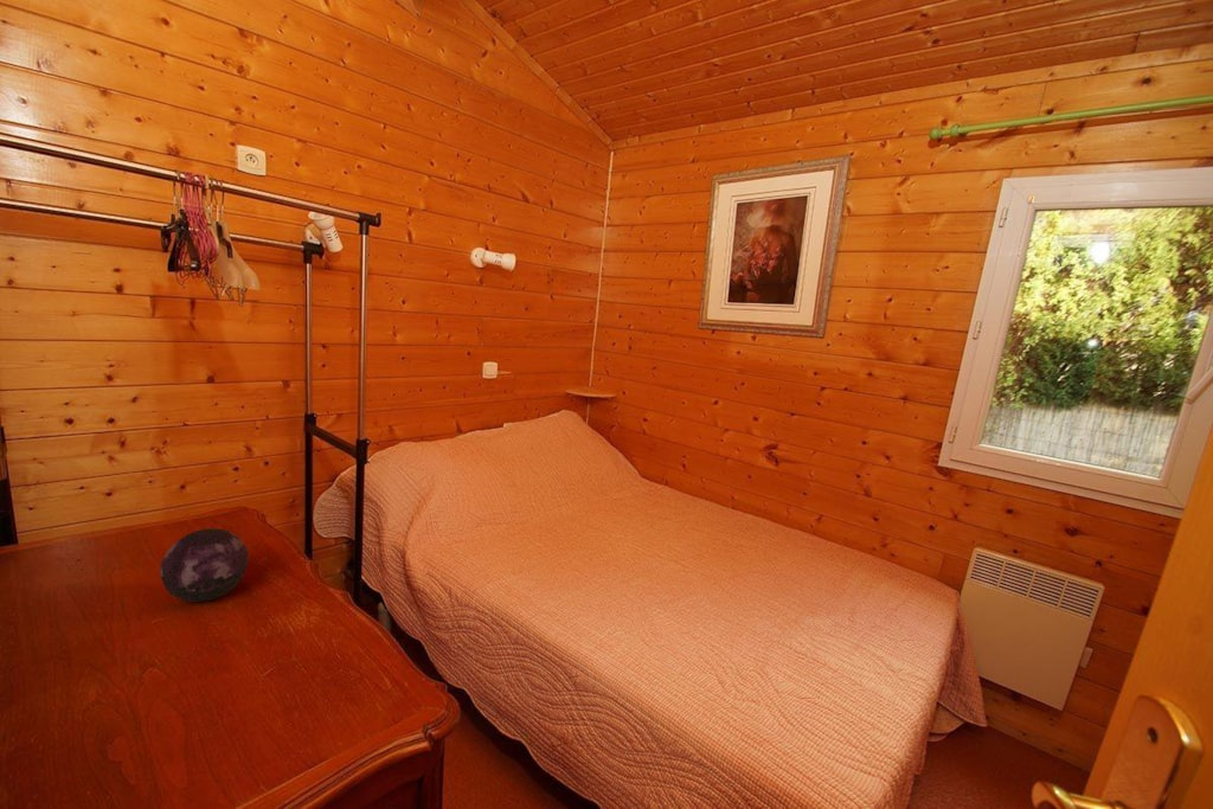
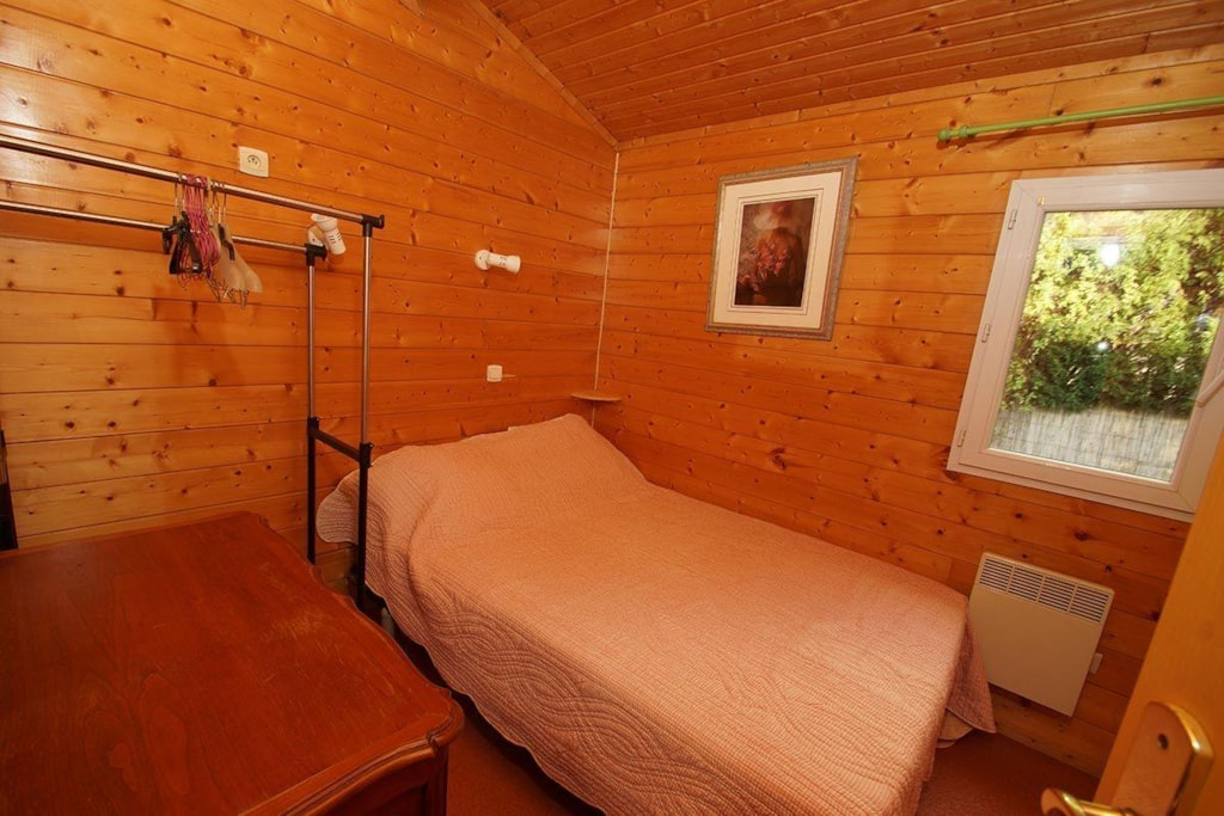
- decorative orb (206, 564)
